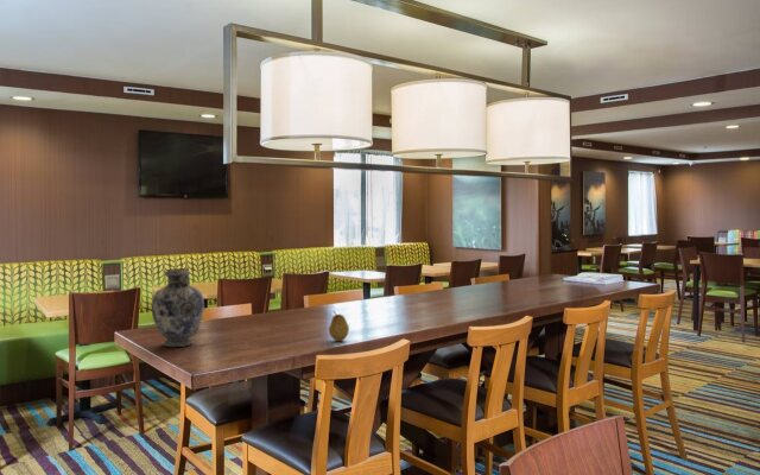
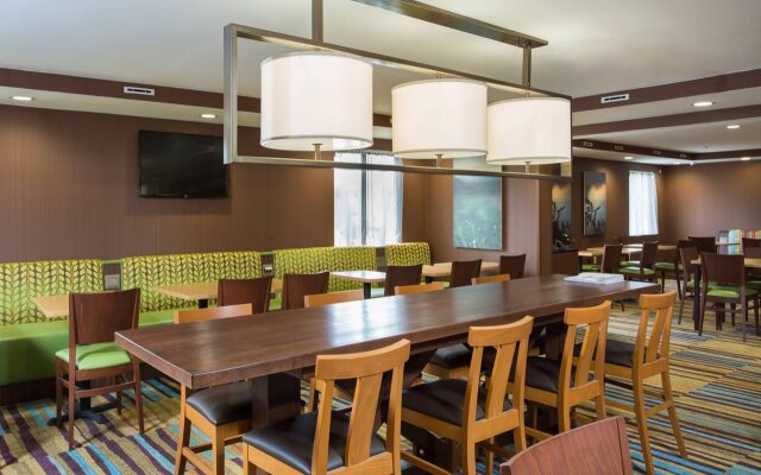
- fruit (338, 325)
- decorative vase (177, 306)
